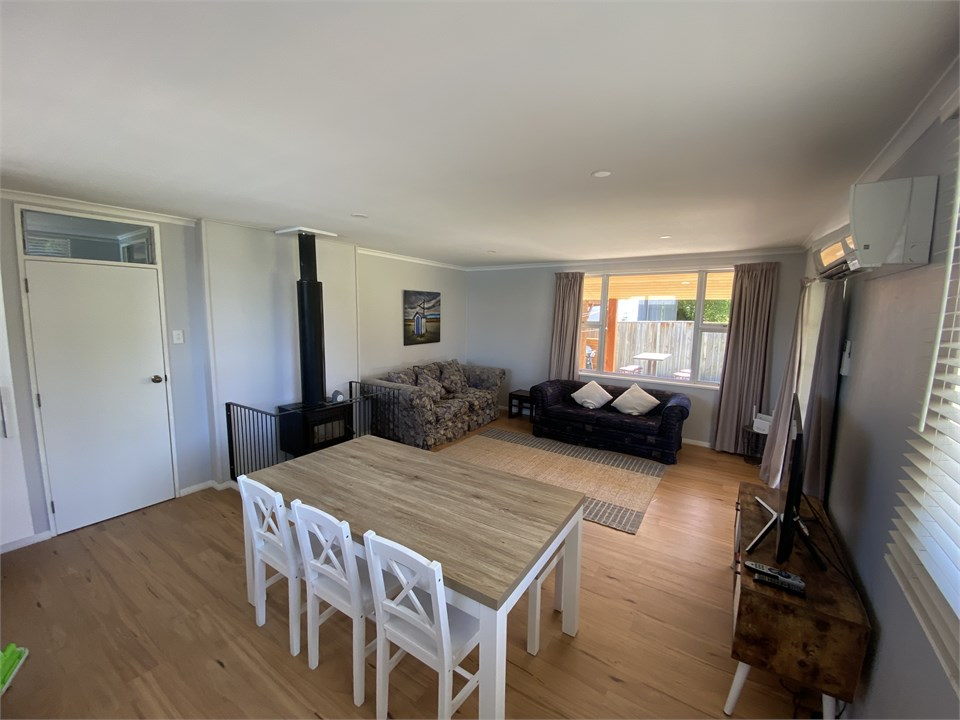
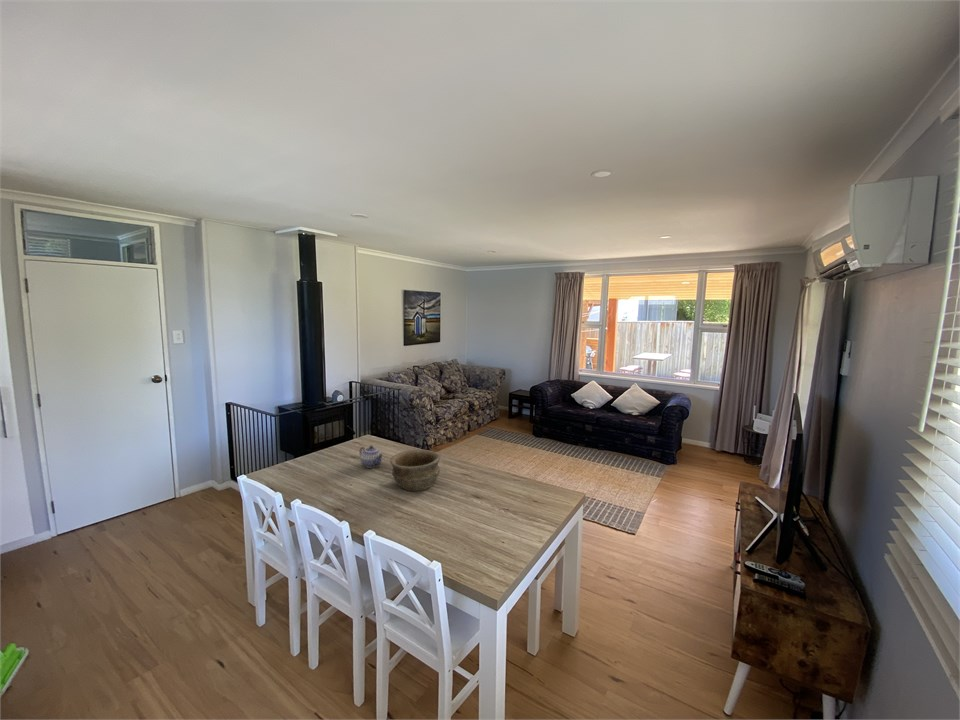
+ bowl (415, 470)
+ teapot (371, 455)
